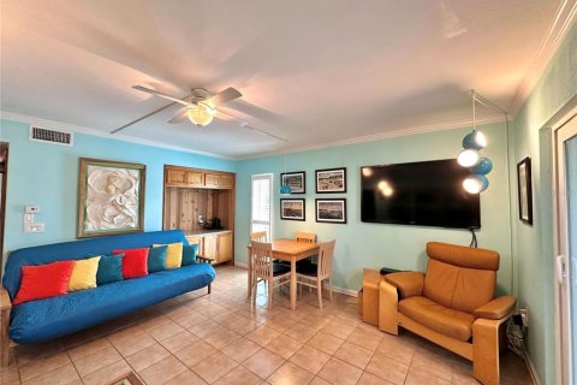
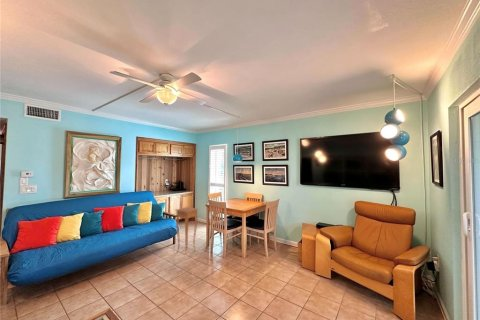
+ side table (186, 230)
